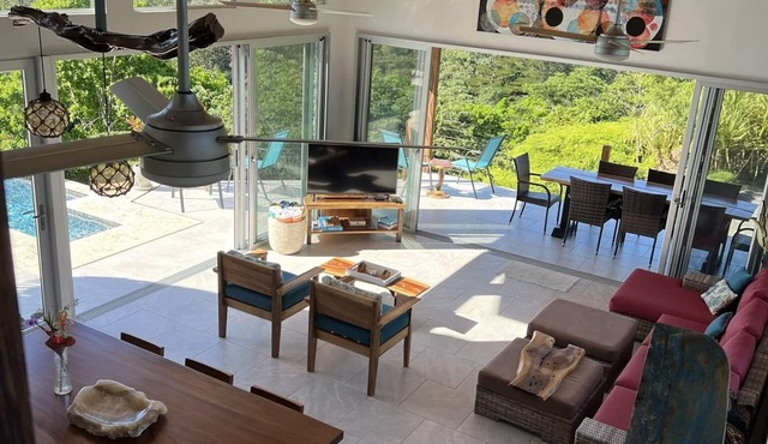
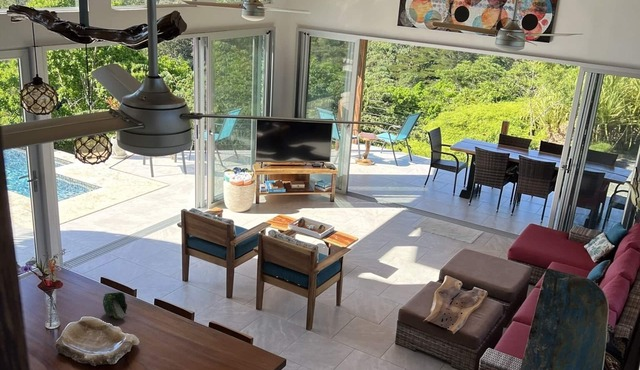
+ decorative bowl (116, 304)
